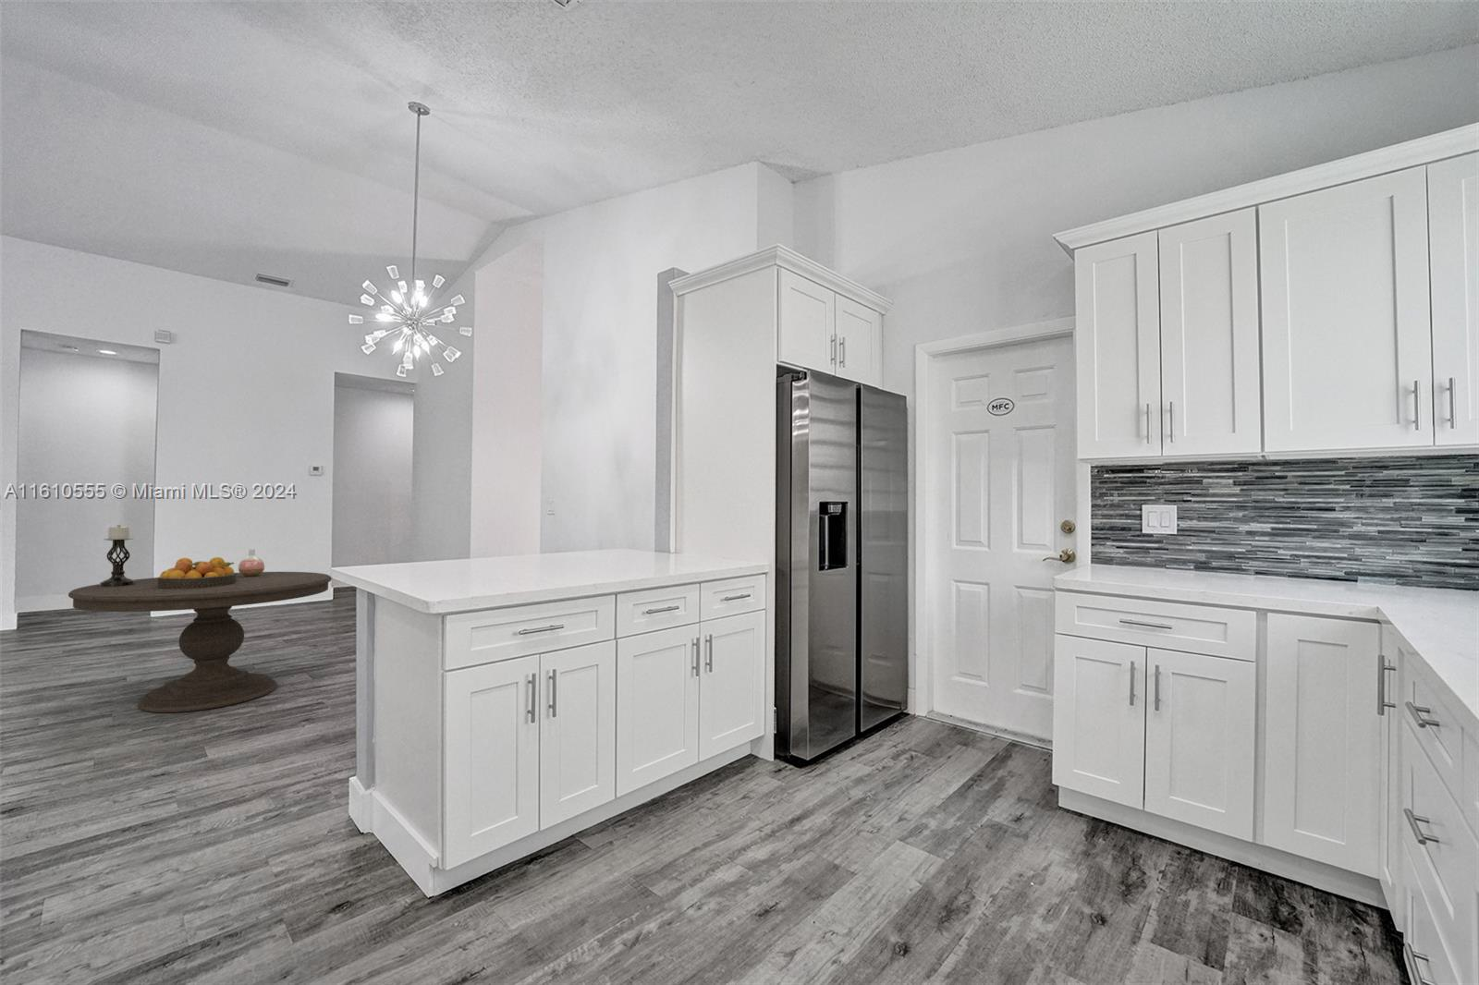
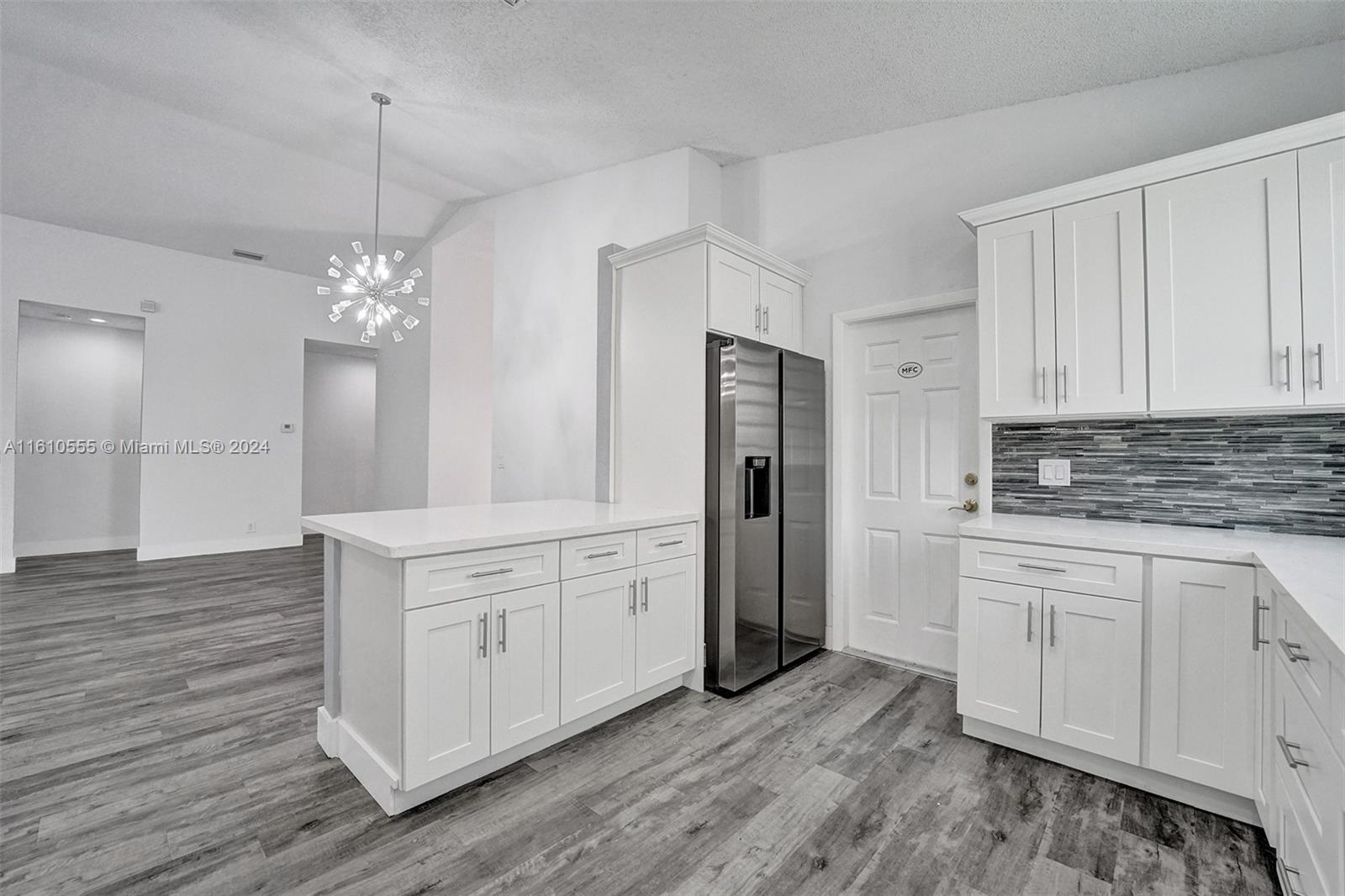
- candle holder (119, 554)
- fruit bowl (198, 571)
- vase (252, 562)
- dining table (212, 638)
